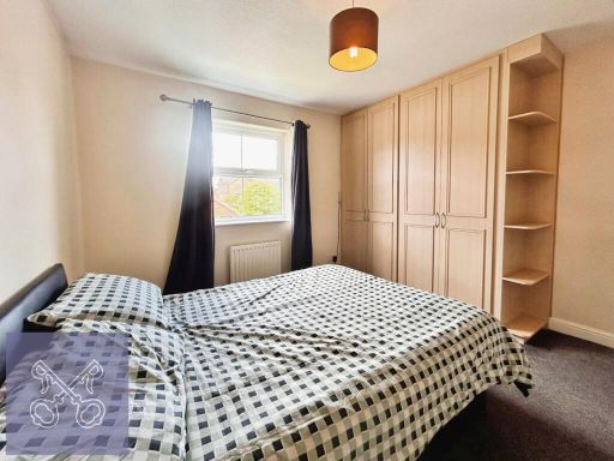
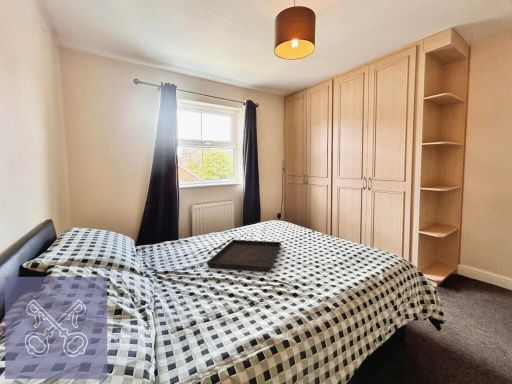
+ serving tray (248, 253)
